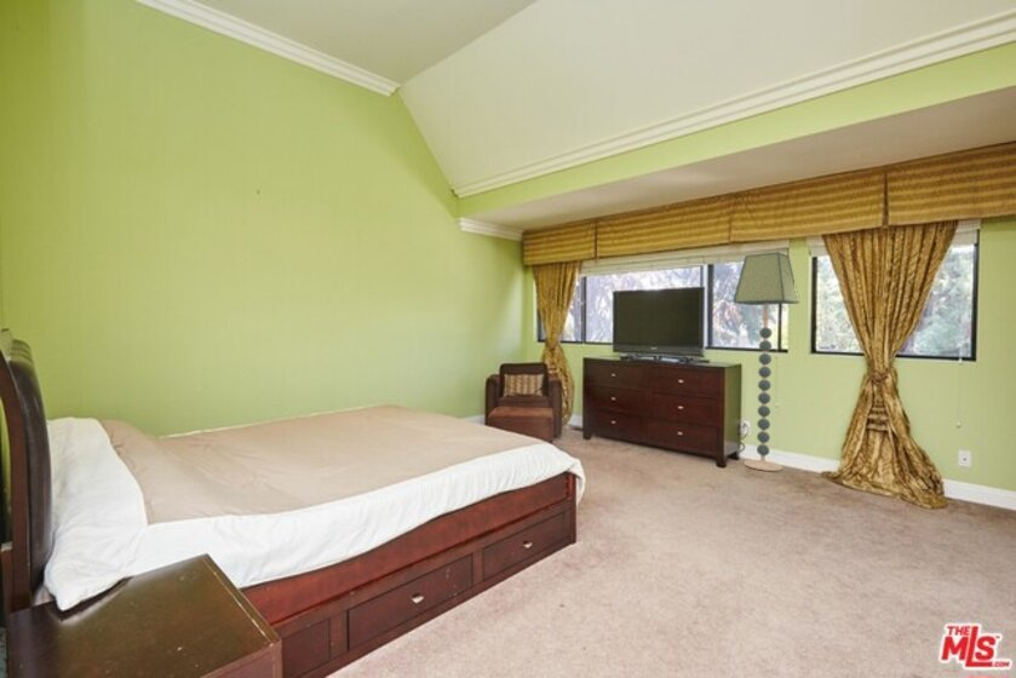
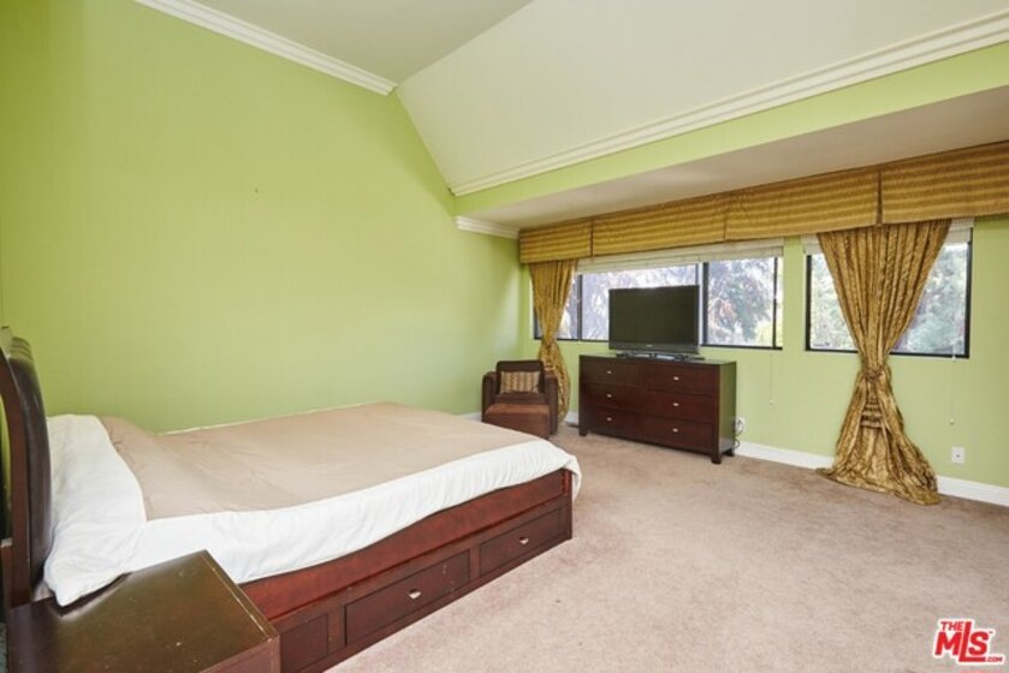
- floor lamp (764, 360)
